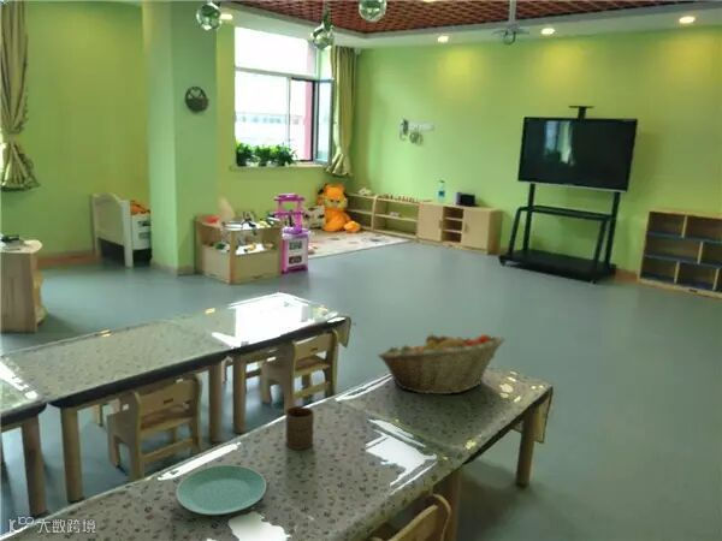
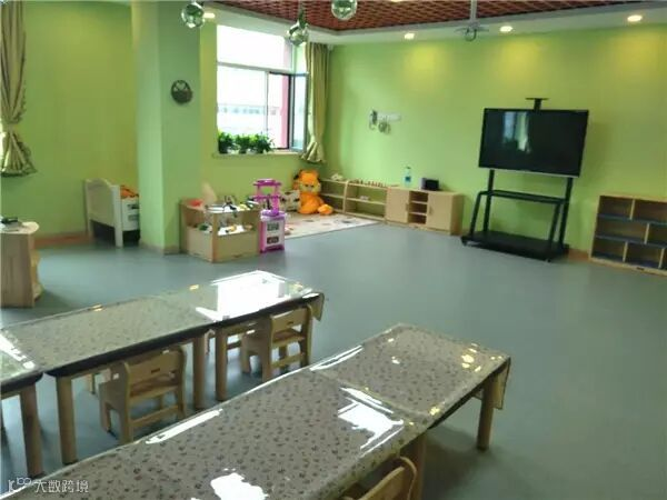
- plate (221, 492)
- cup (298, 427)
- fruit basket (442, 356)
